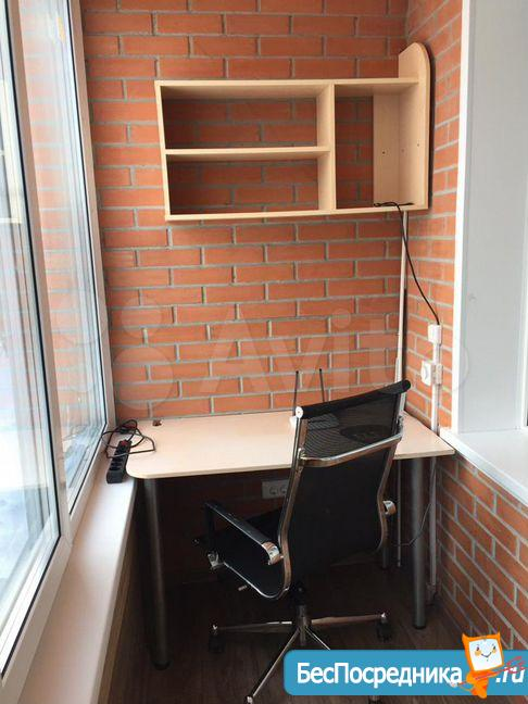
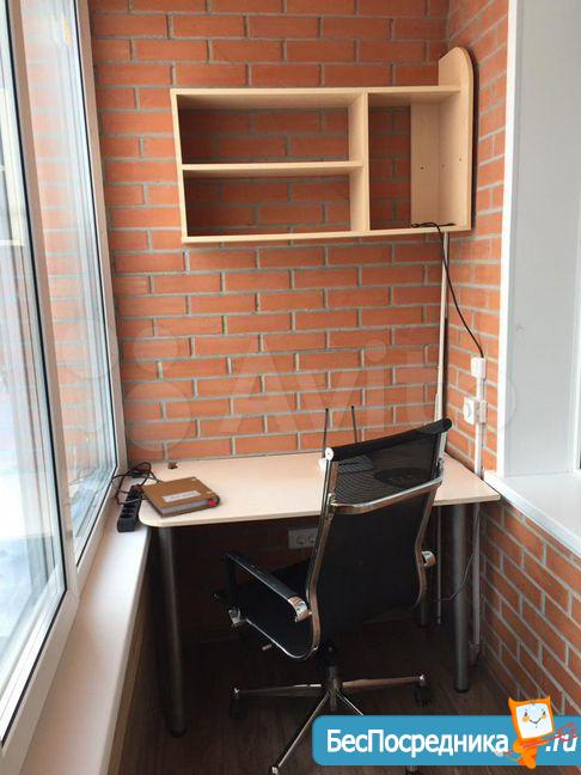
+ notebook (181, 495)
